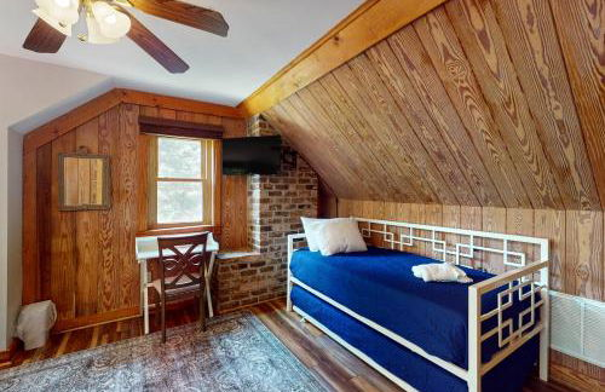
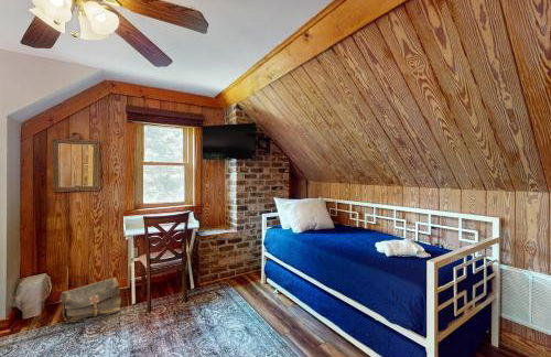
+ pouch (91, 300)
